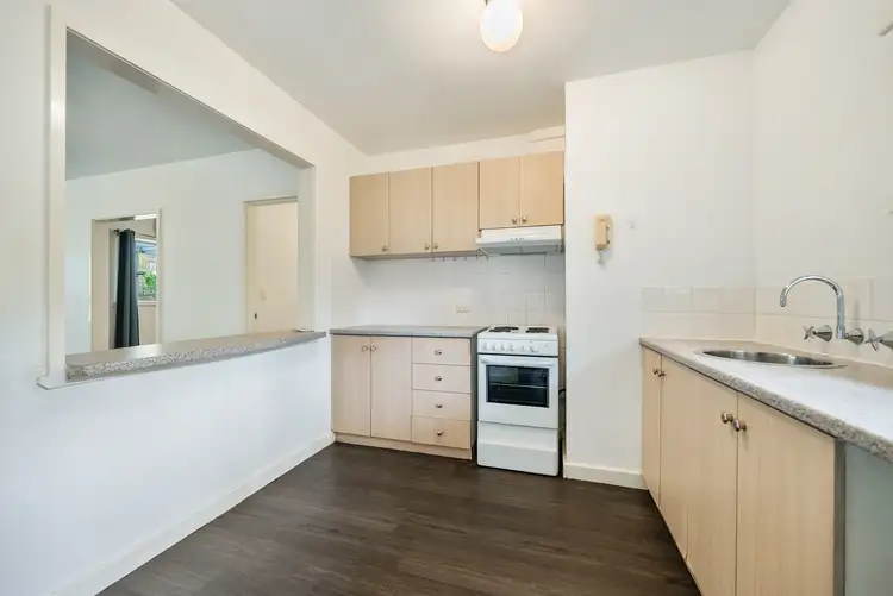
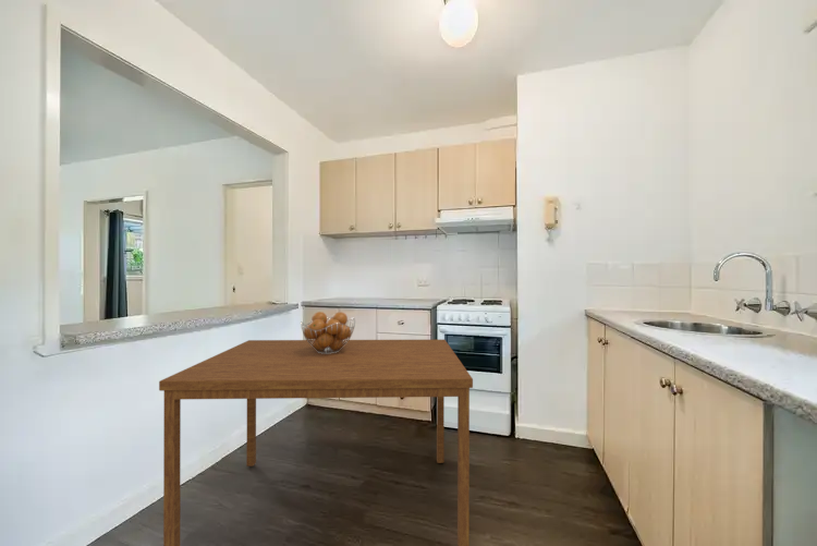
+ dining table (336, 397)
+ fruit basket (328, 331)
